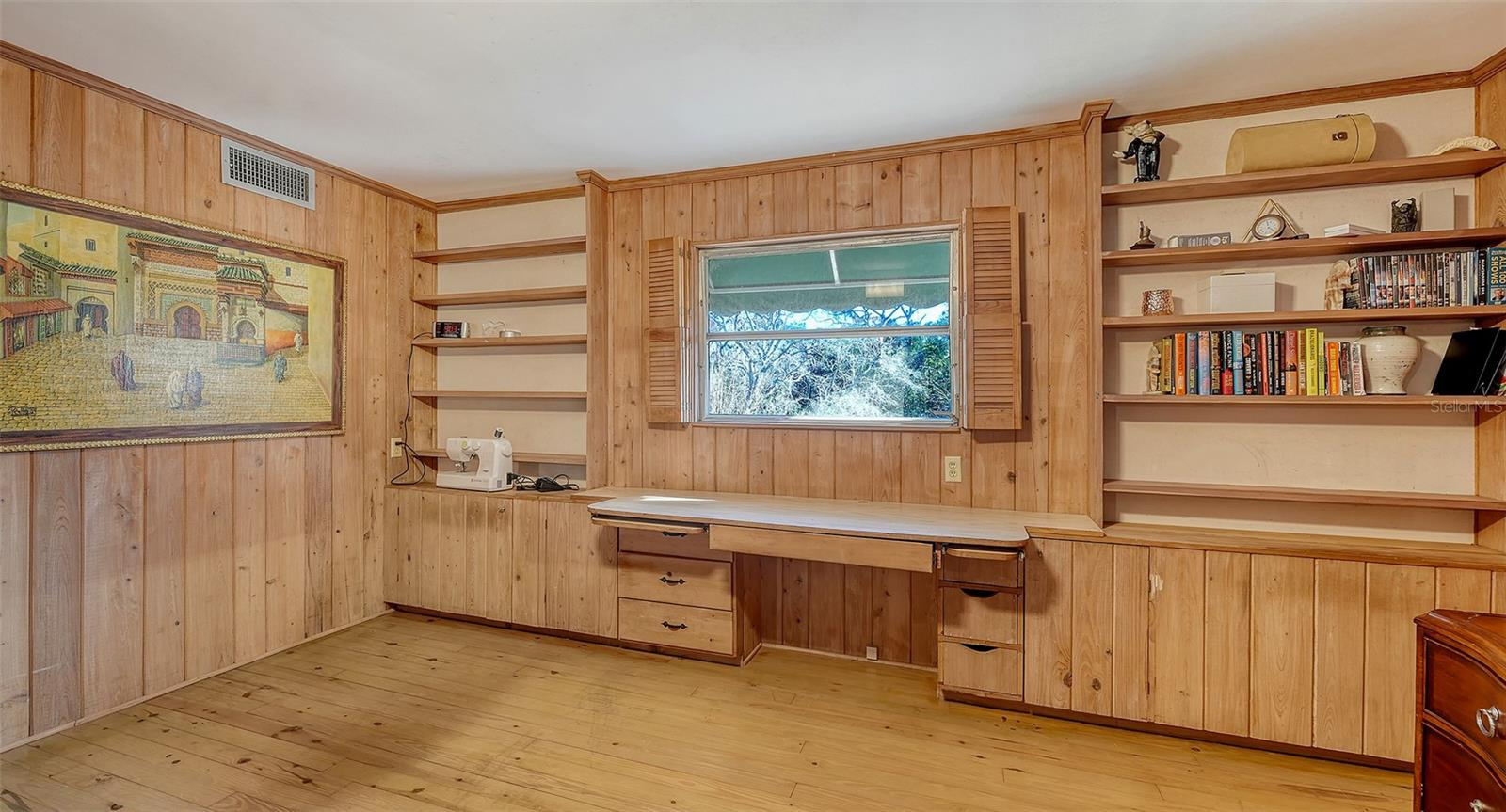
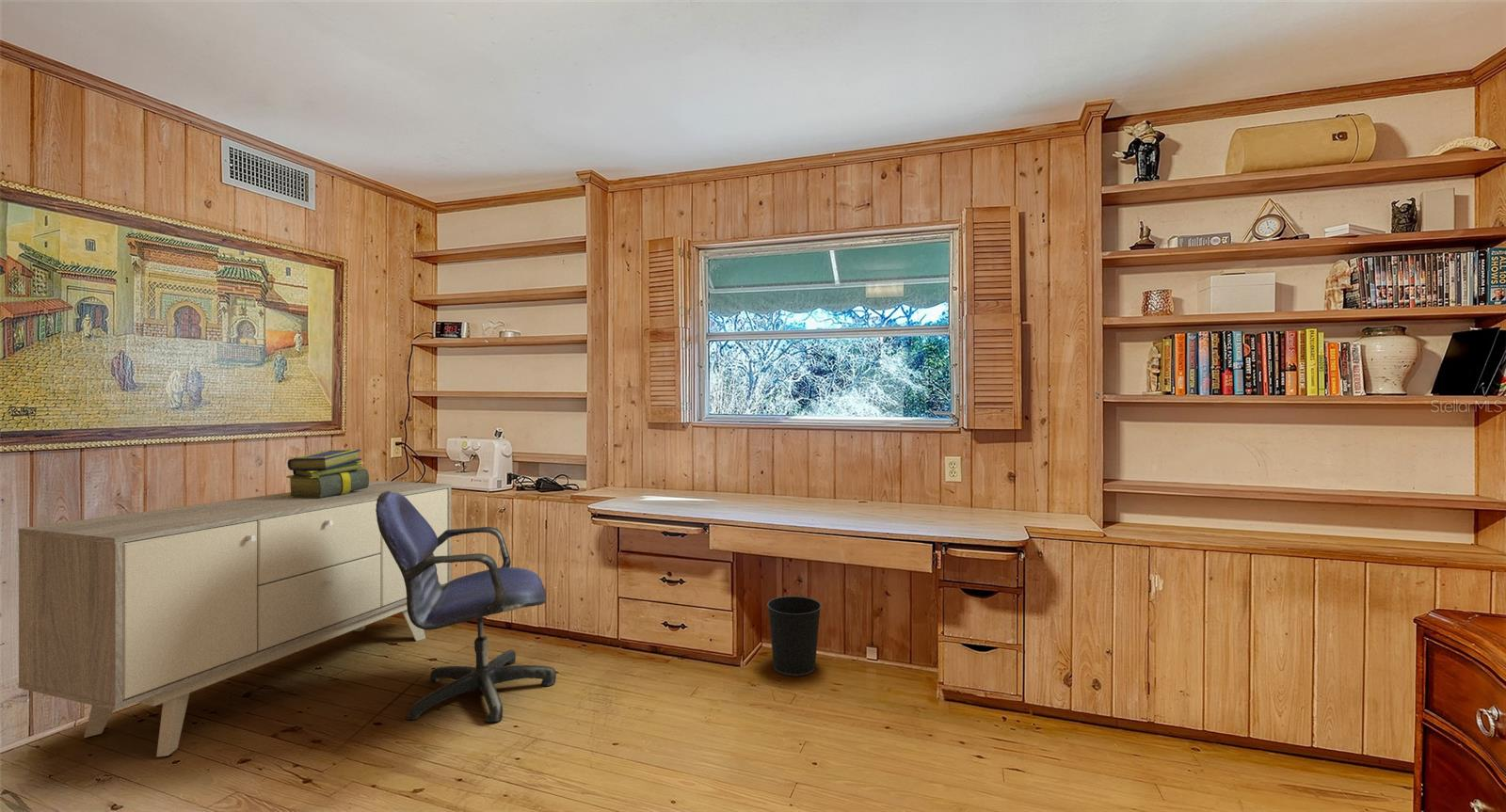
+ office chair (473, 589)
+ sideboard (284, 590)
+ wastebasket (793, 635)
+ stack of books (328, 472)
